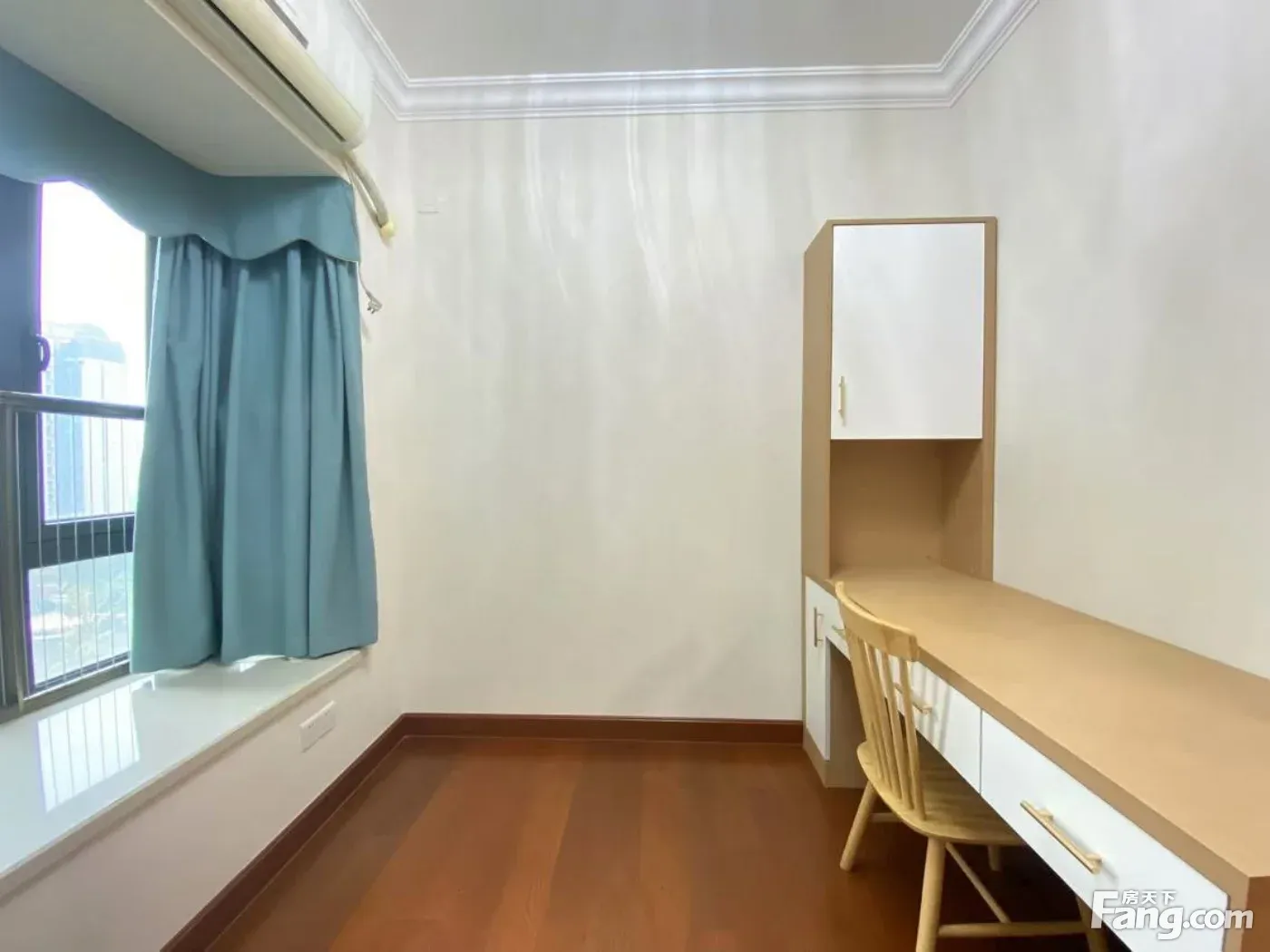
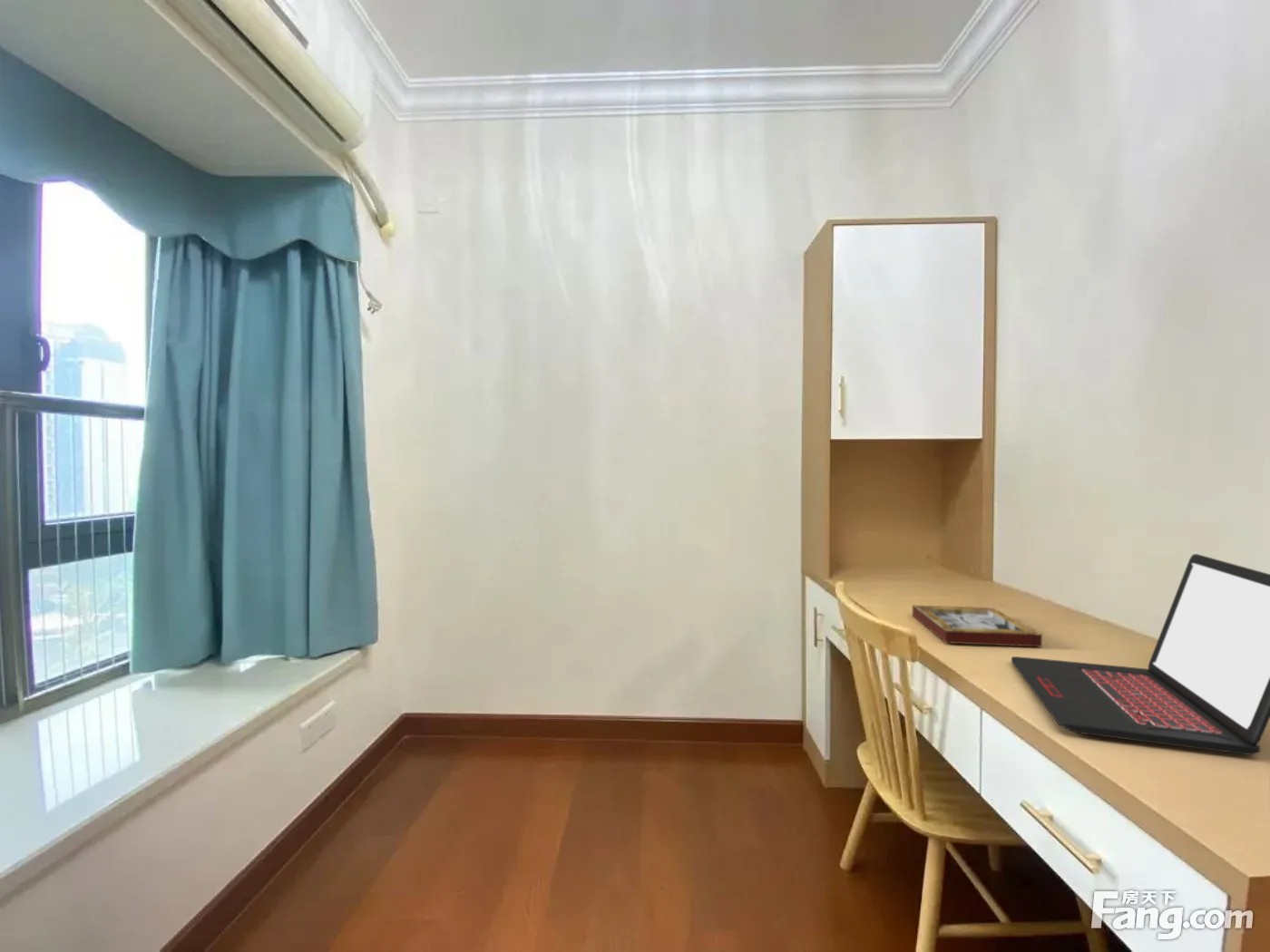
+ picture frame (971, 624)
+ laptop (1157, 642)
